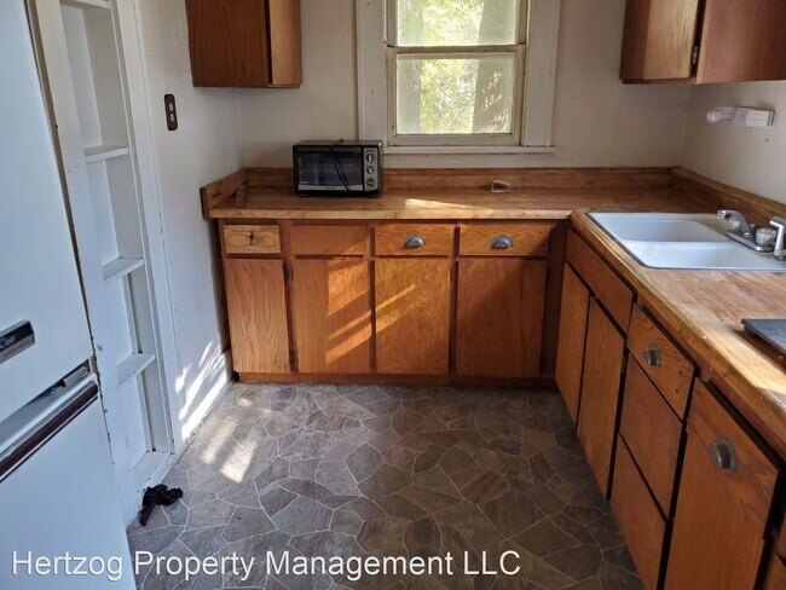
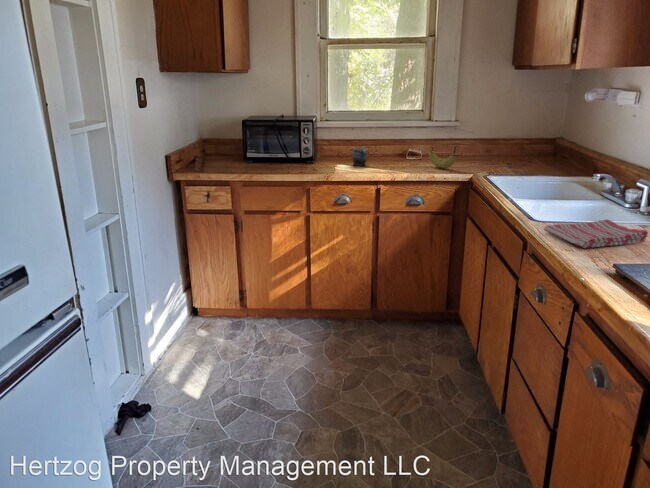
+ fruit (442, 159)
+ dish towel (594, 231)
+ mug (361, 156)
